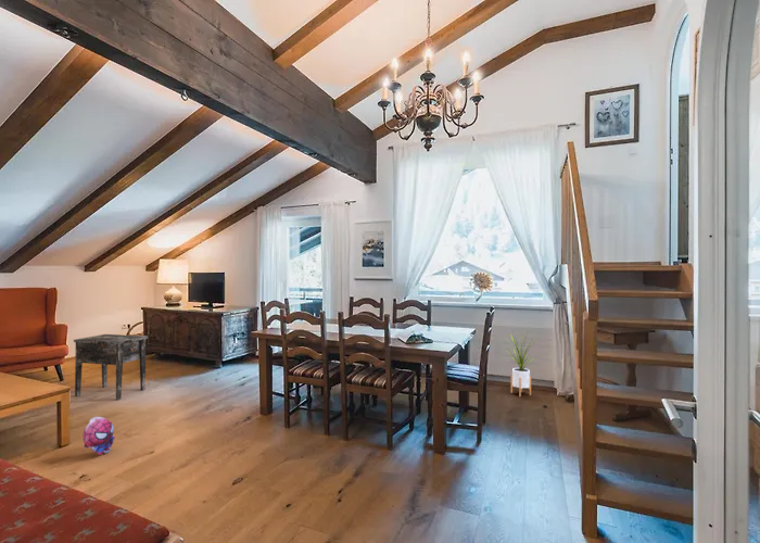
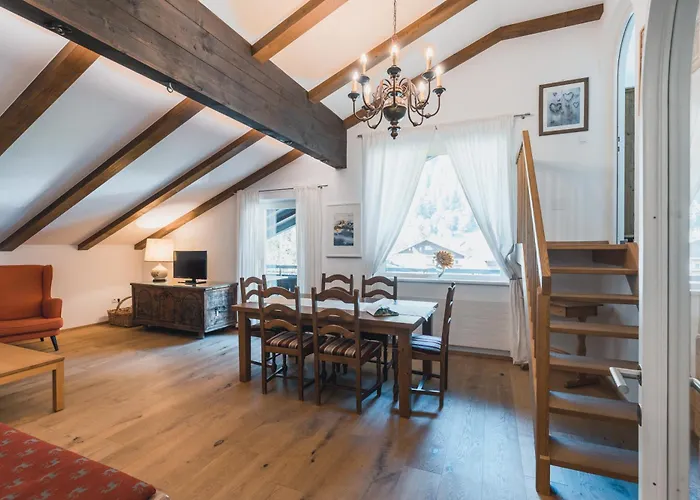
- side table (111, 364)
- plush toy (99, 435)
- house plant (521, 362)
